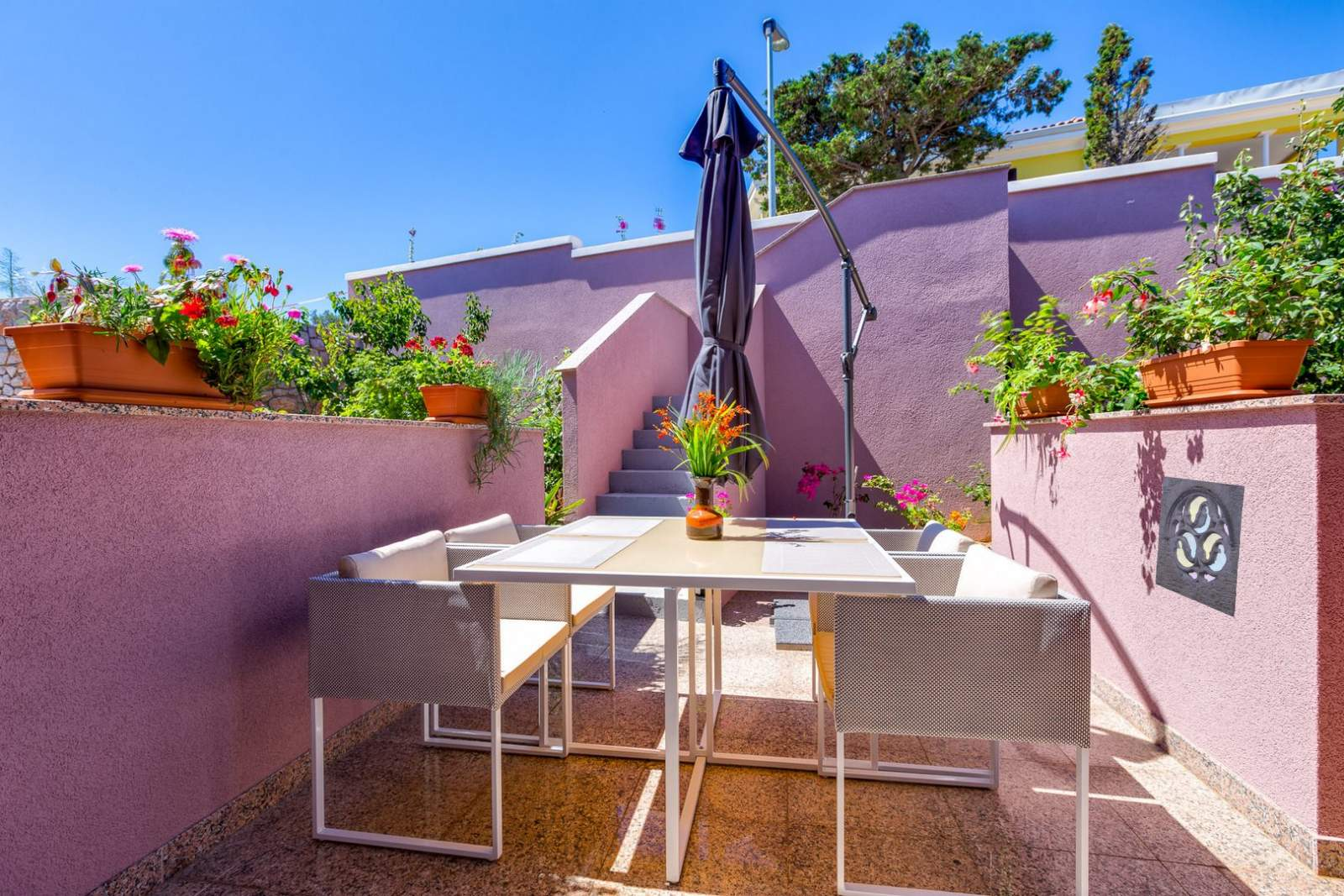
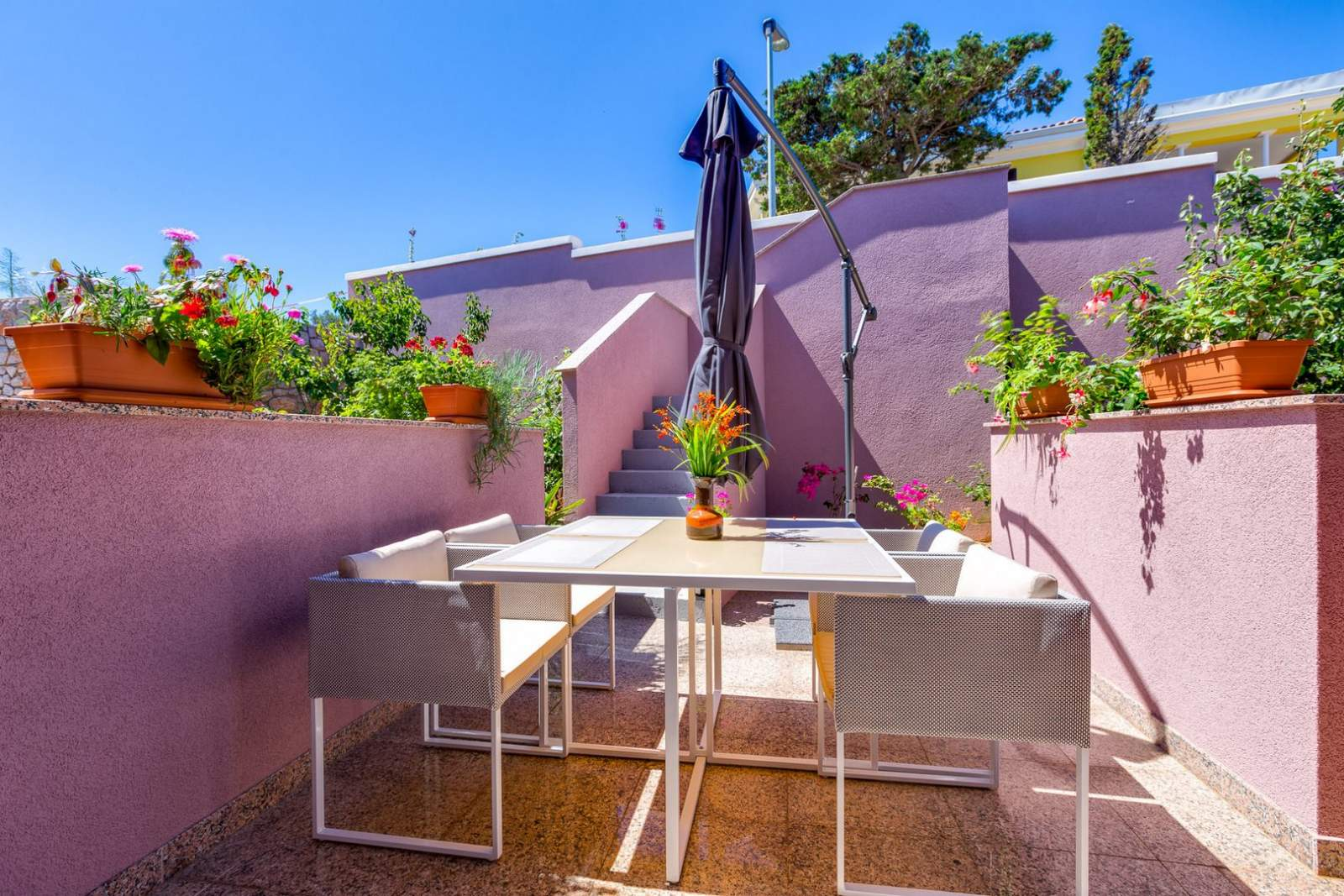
- wall ornament (1197, 540)
